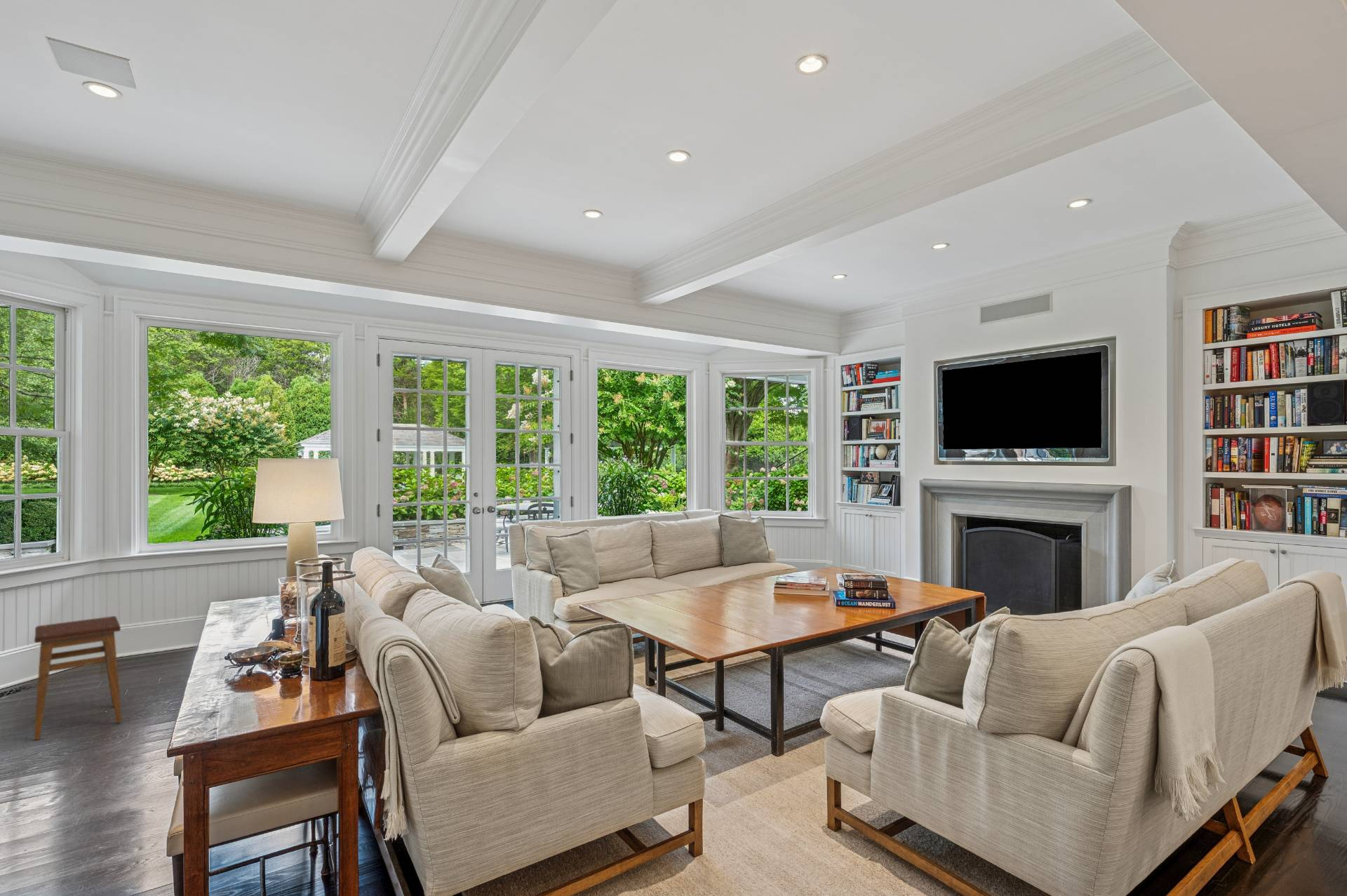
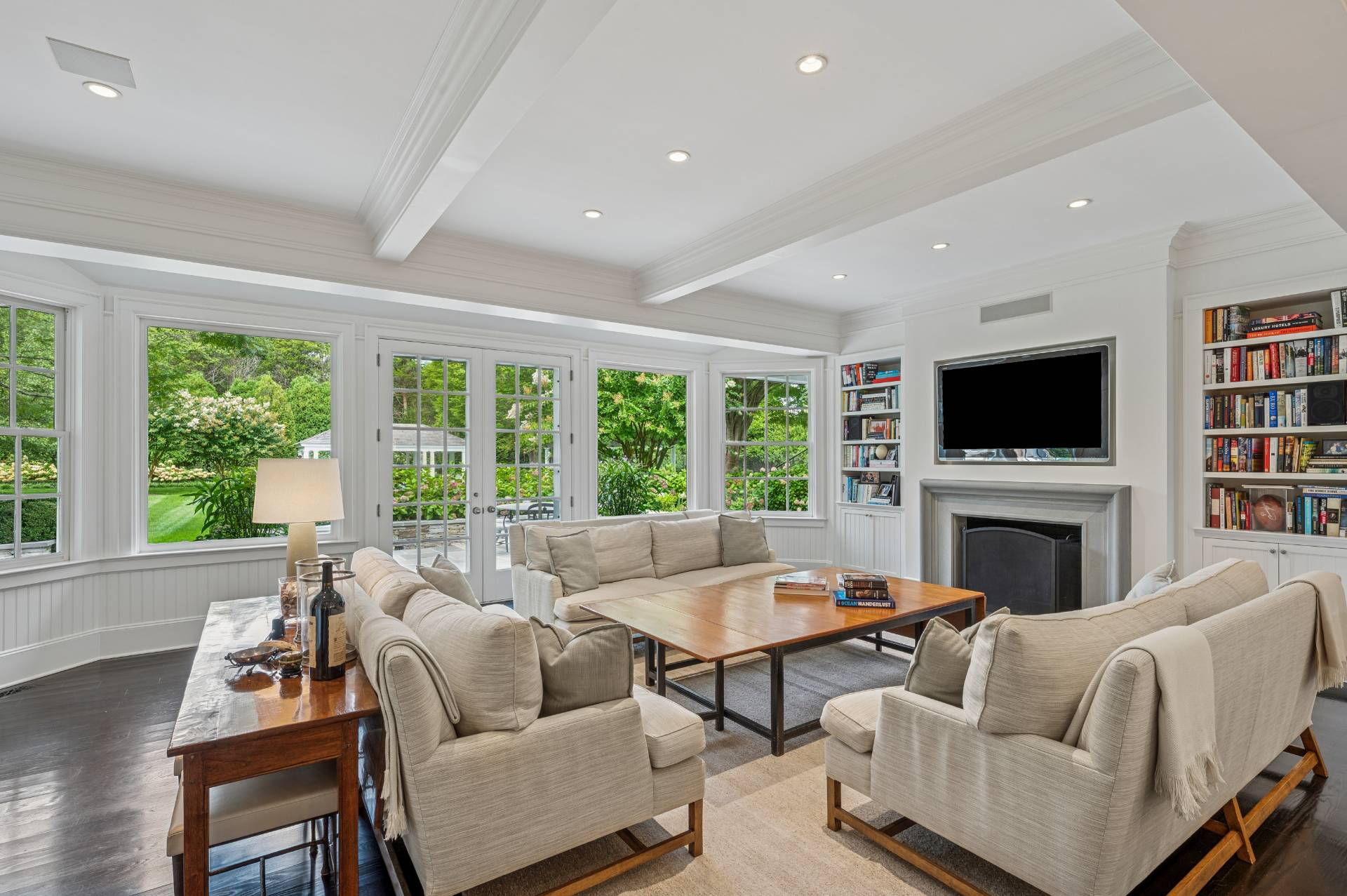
- stool (78, 667)
